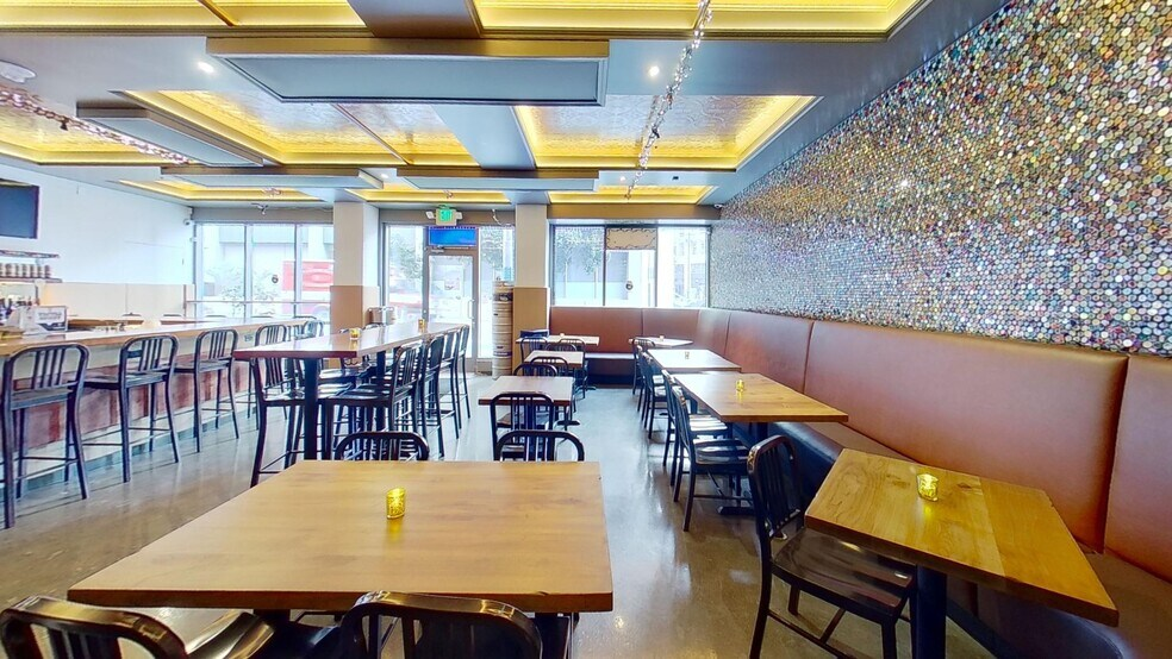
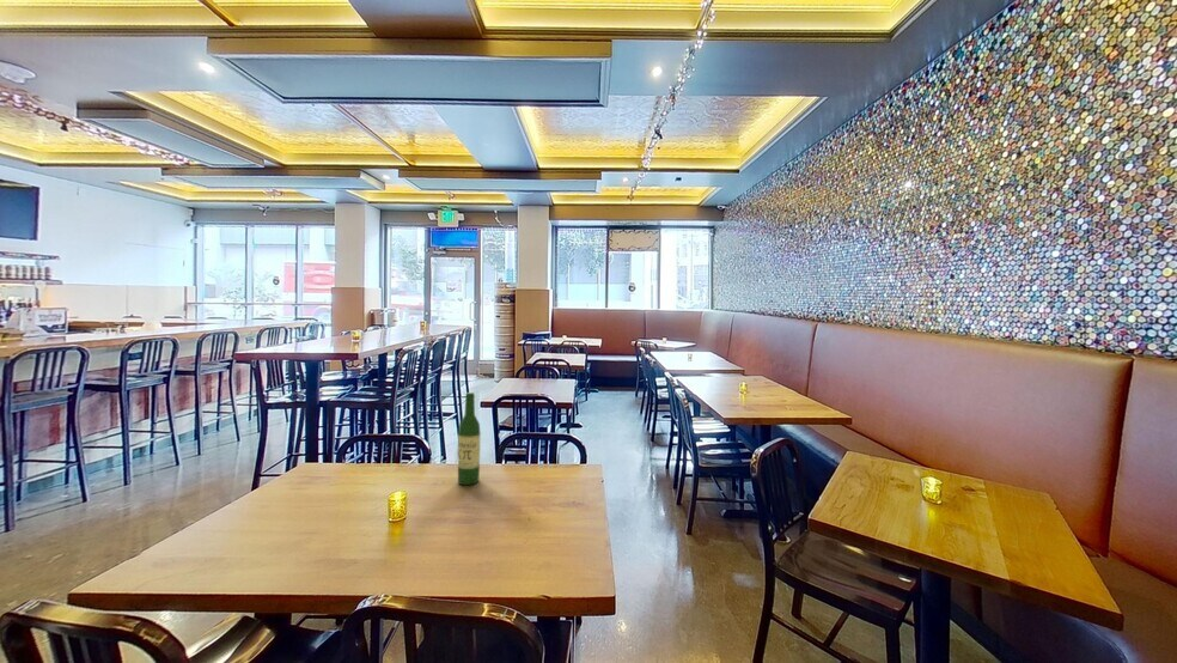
+ wine bottle (469, 437)
